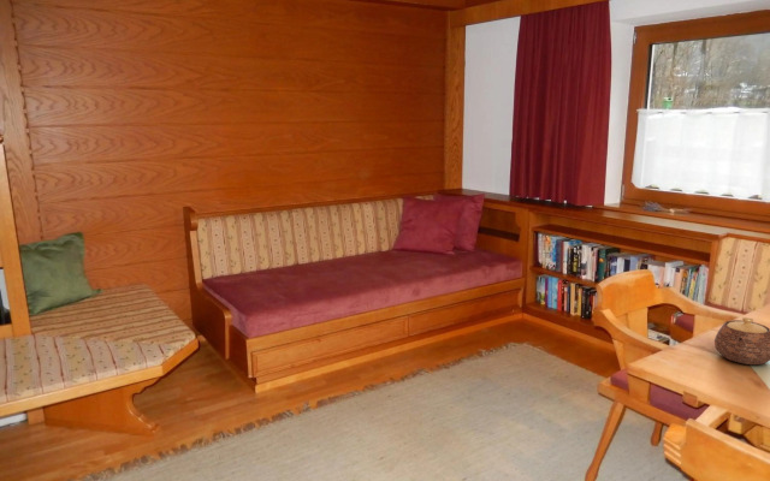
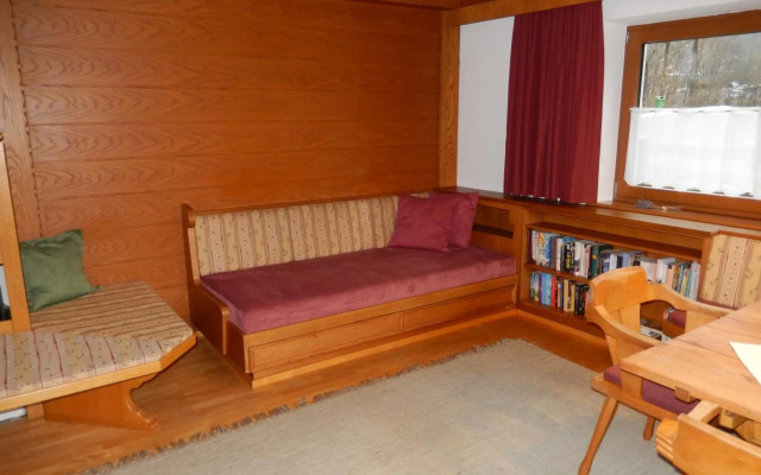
- teapot (745, 338)
